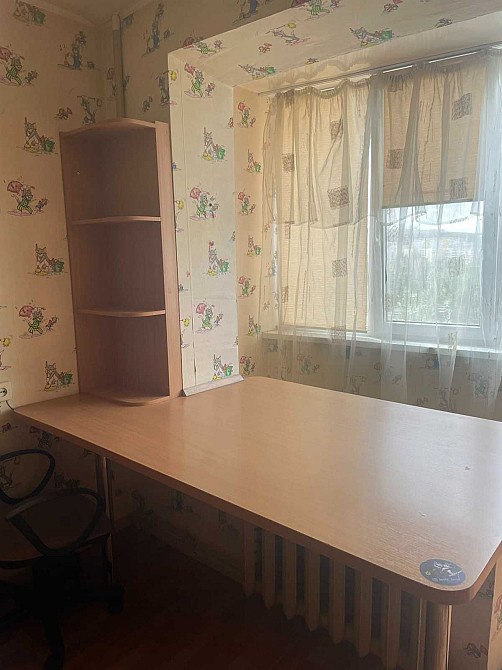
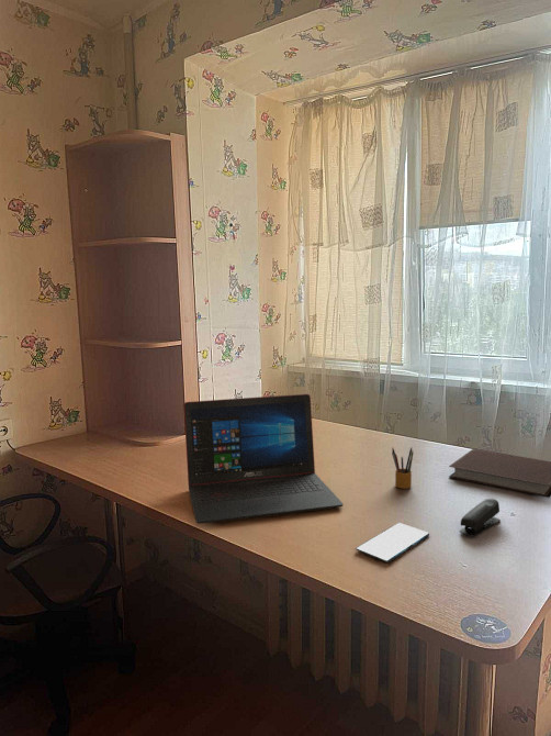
+ pencil box (403, 467)
+ laptop (259, 451)
+ stapler (480, 515)
+ notebook (507, 470)
+ smartphone (393, 540)
